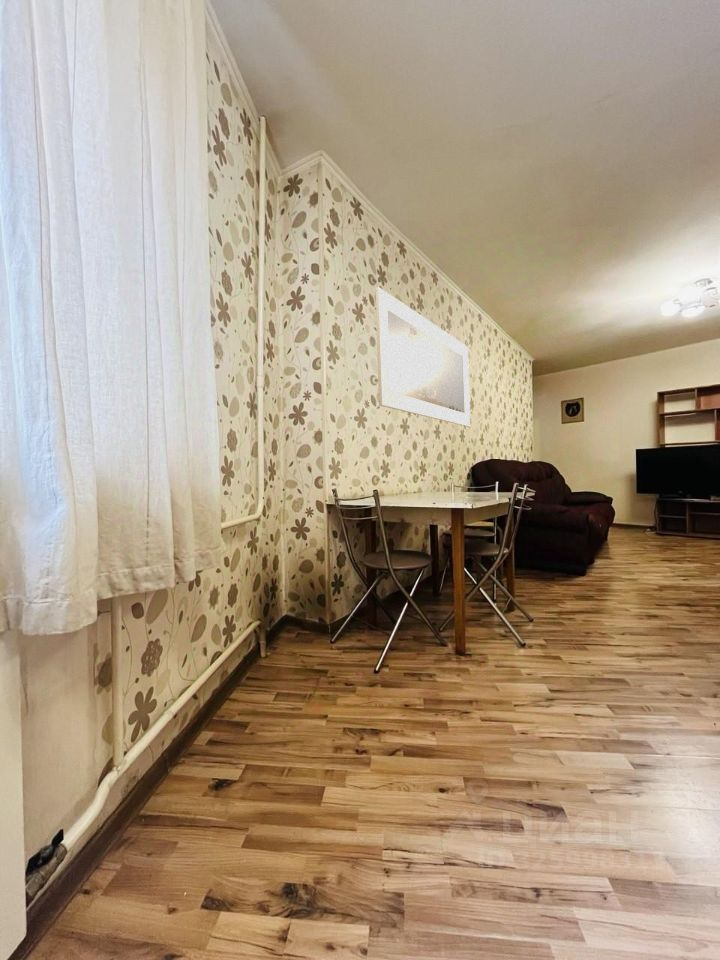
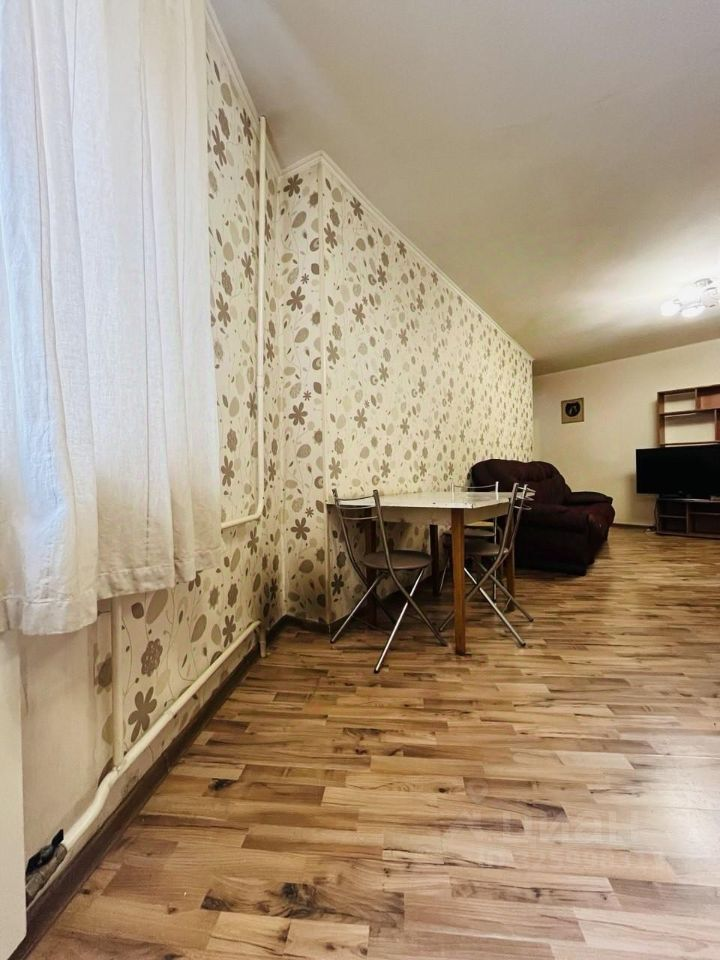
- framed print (432, 370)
